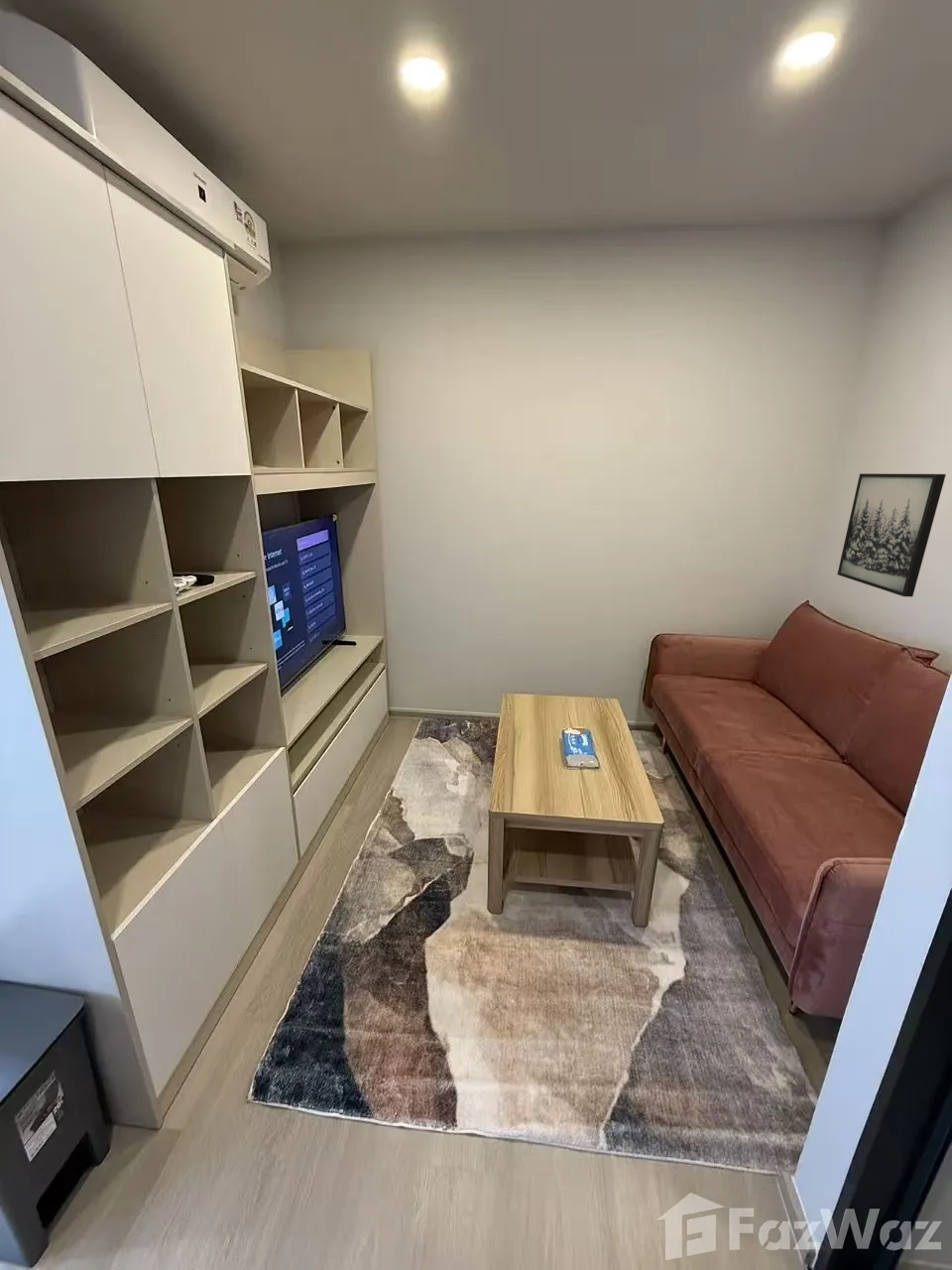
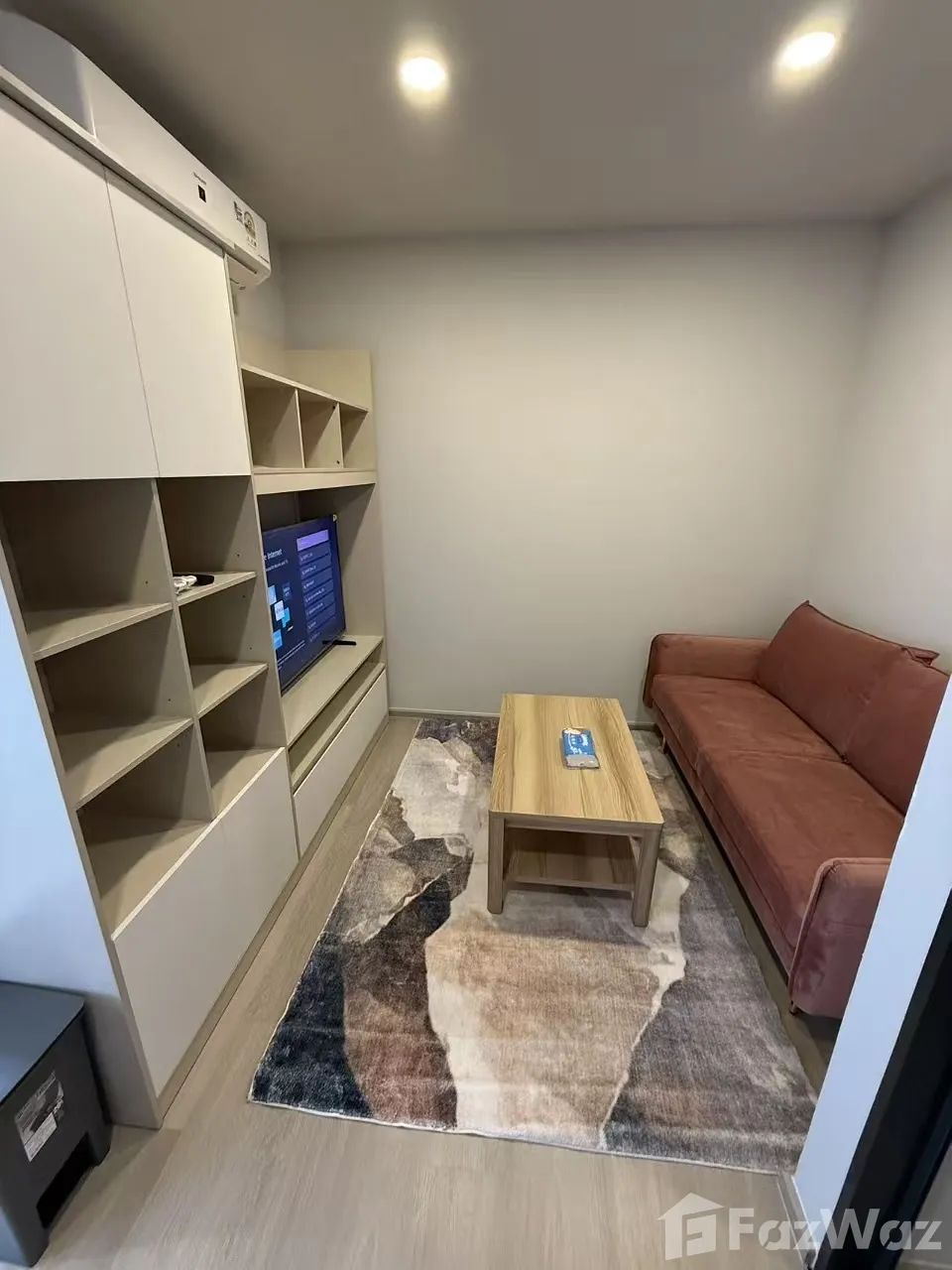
- wall art (884, 531)
